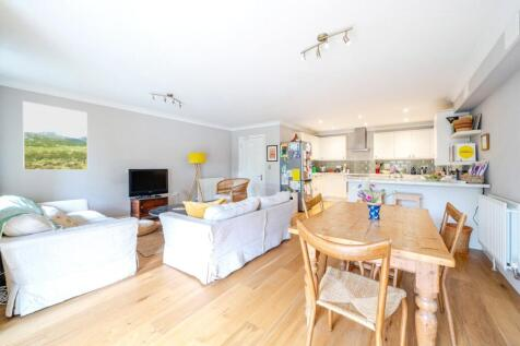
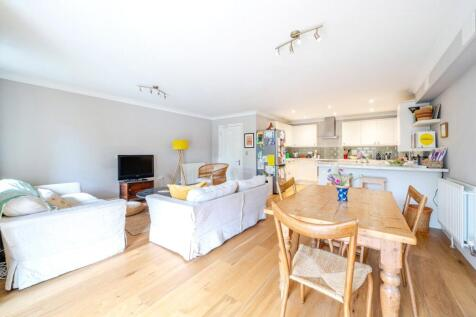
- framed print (58, 139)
